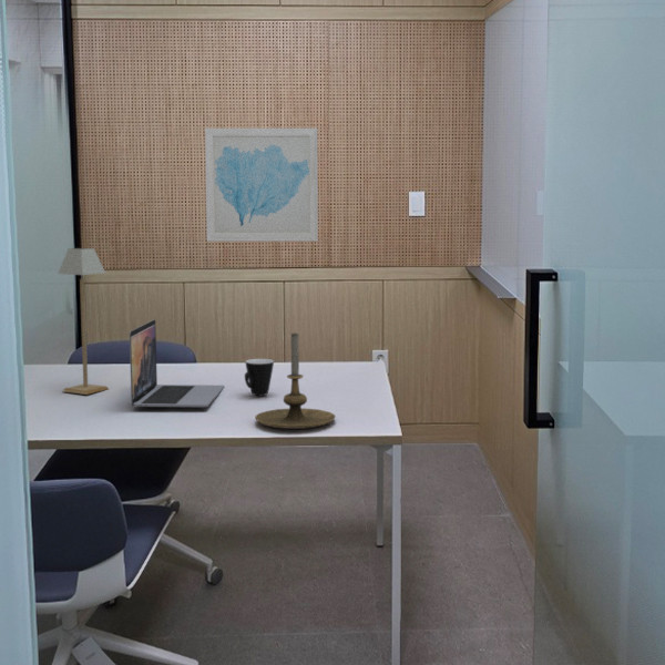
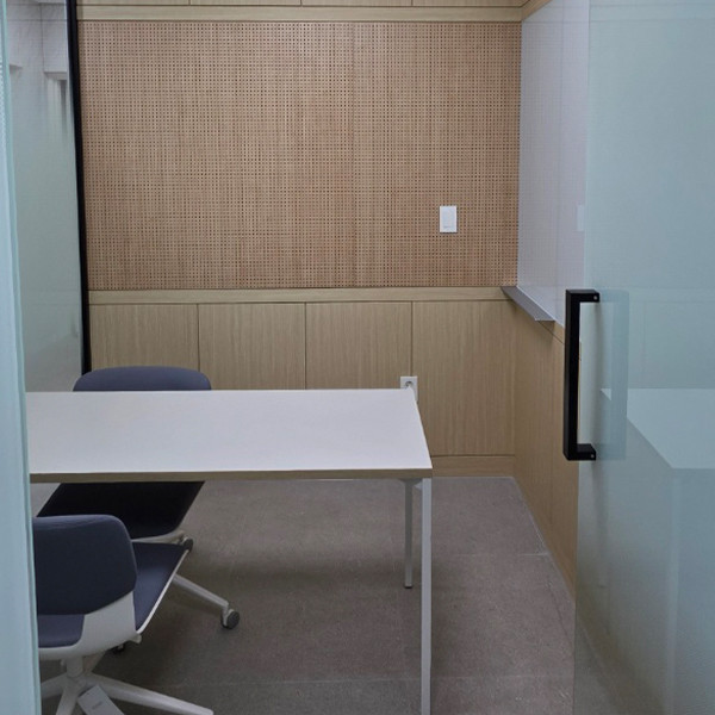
- wall art (262, 185)
- mug (257, 378)
- candle holder (295, 377)
- laptop (178, 385)
- table lamp (83, 319)
